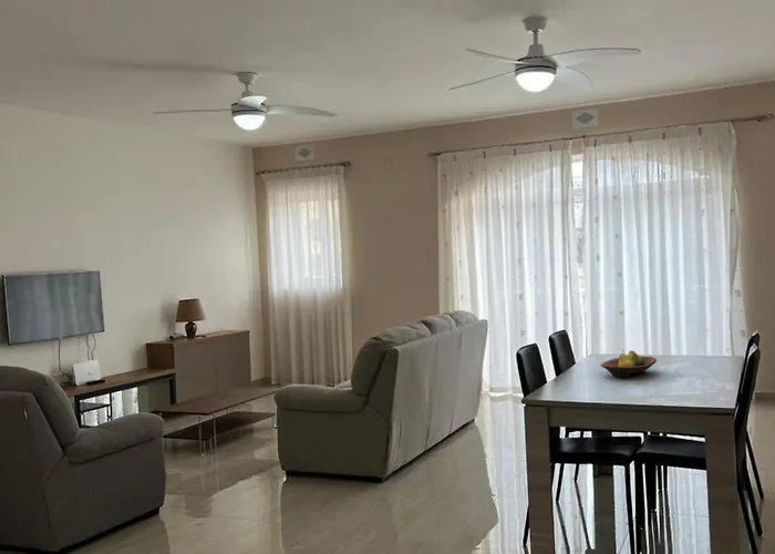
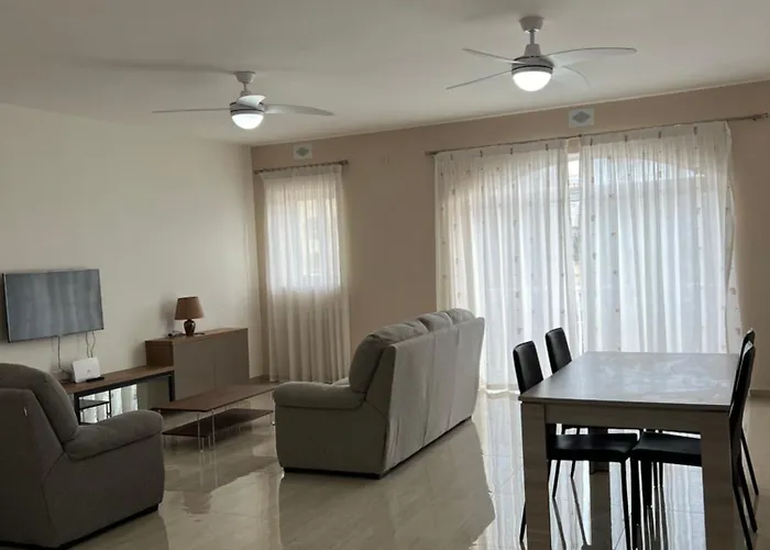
- fruit bowl (629, 362)
